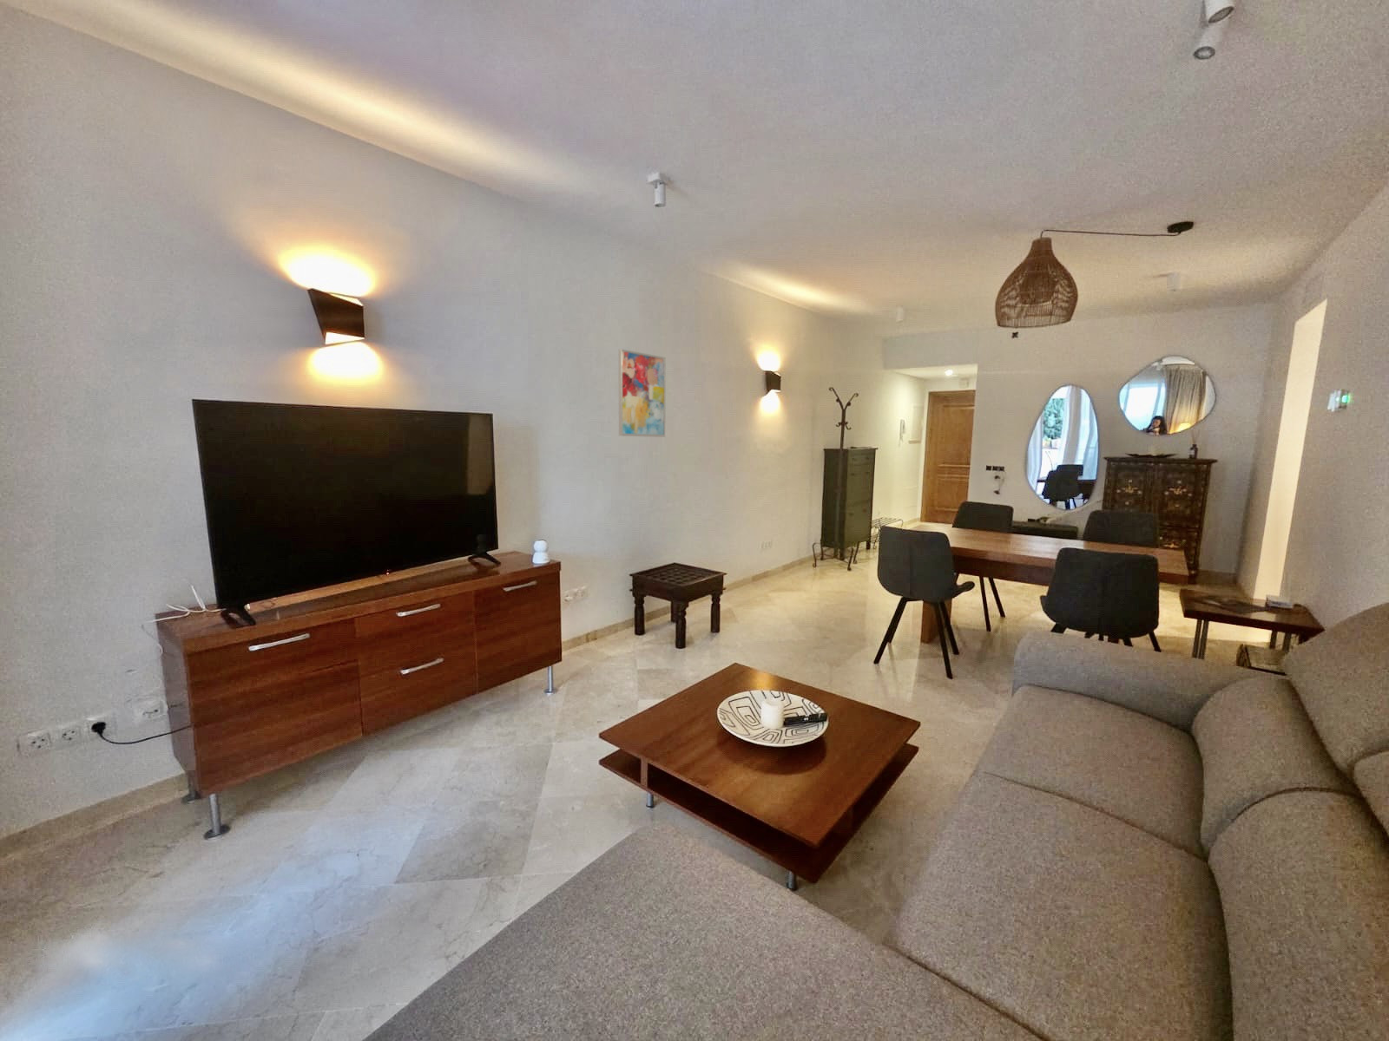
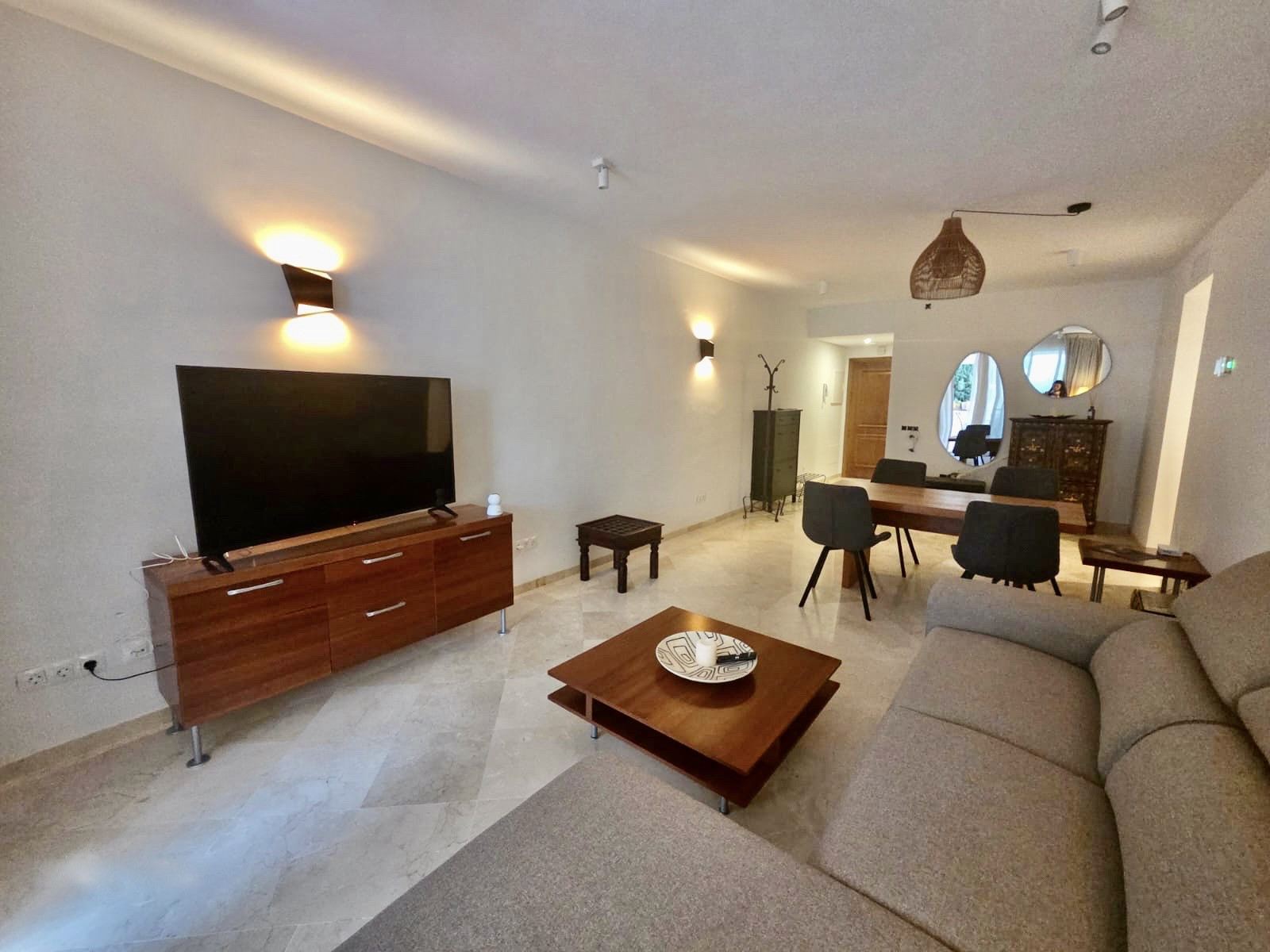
- wall art (642, 395)
